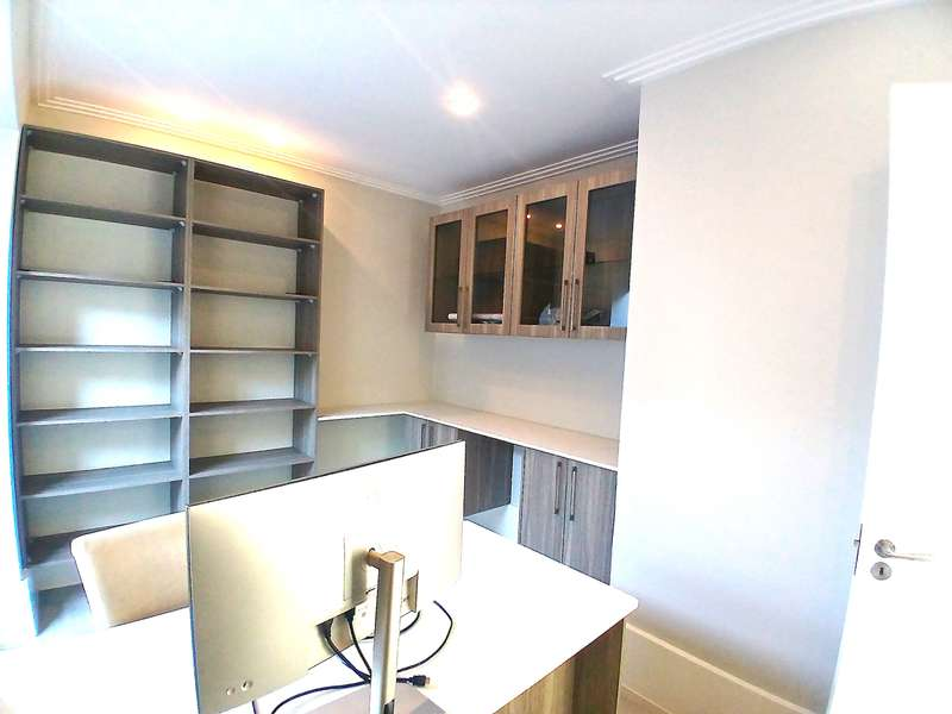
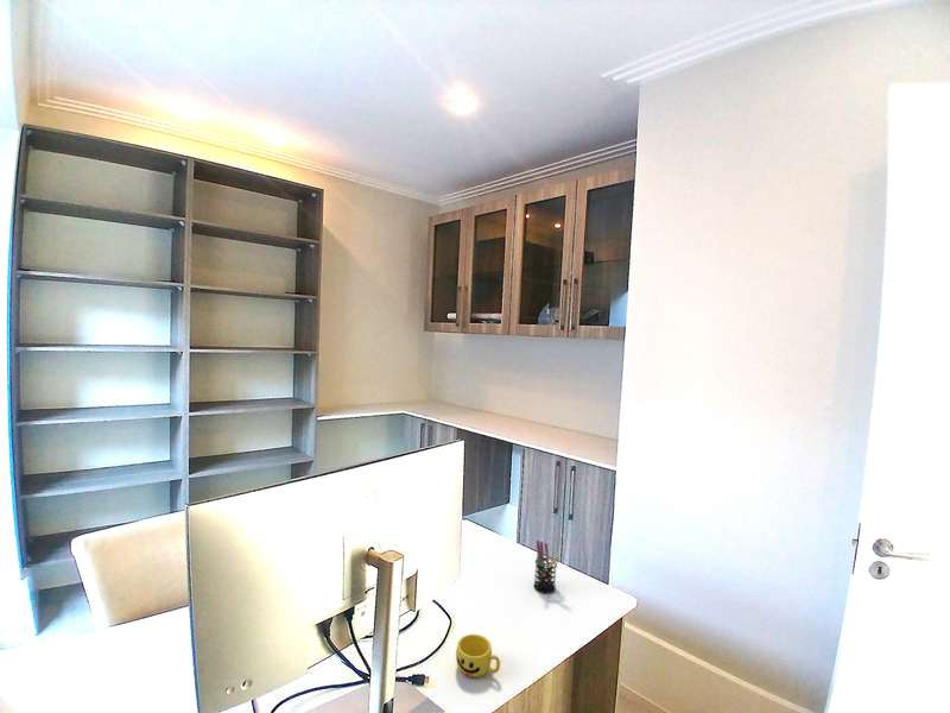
+ pen holder (543, 566)
+ cup (479, 657)
